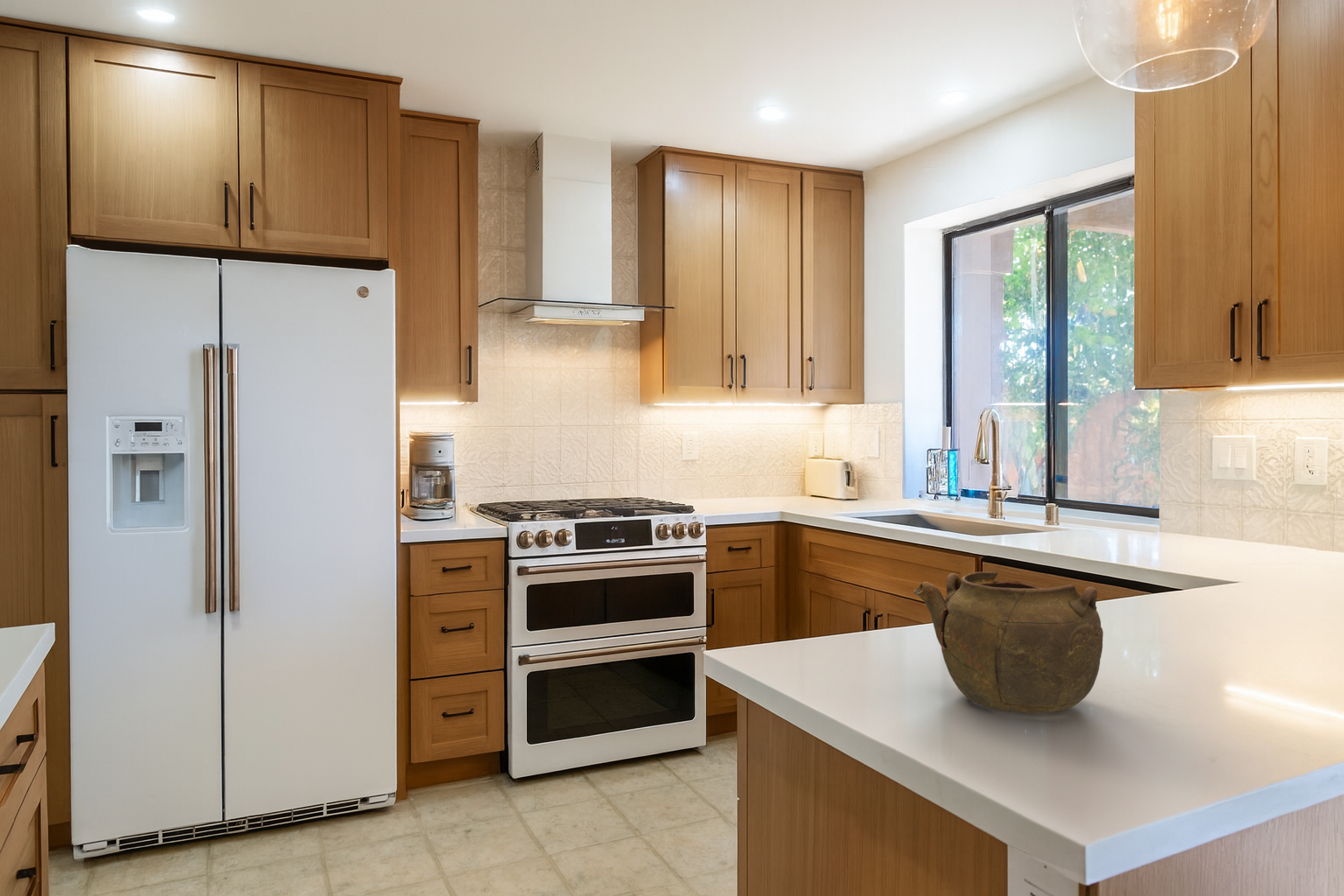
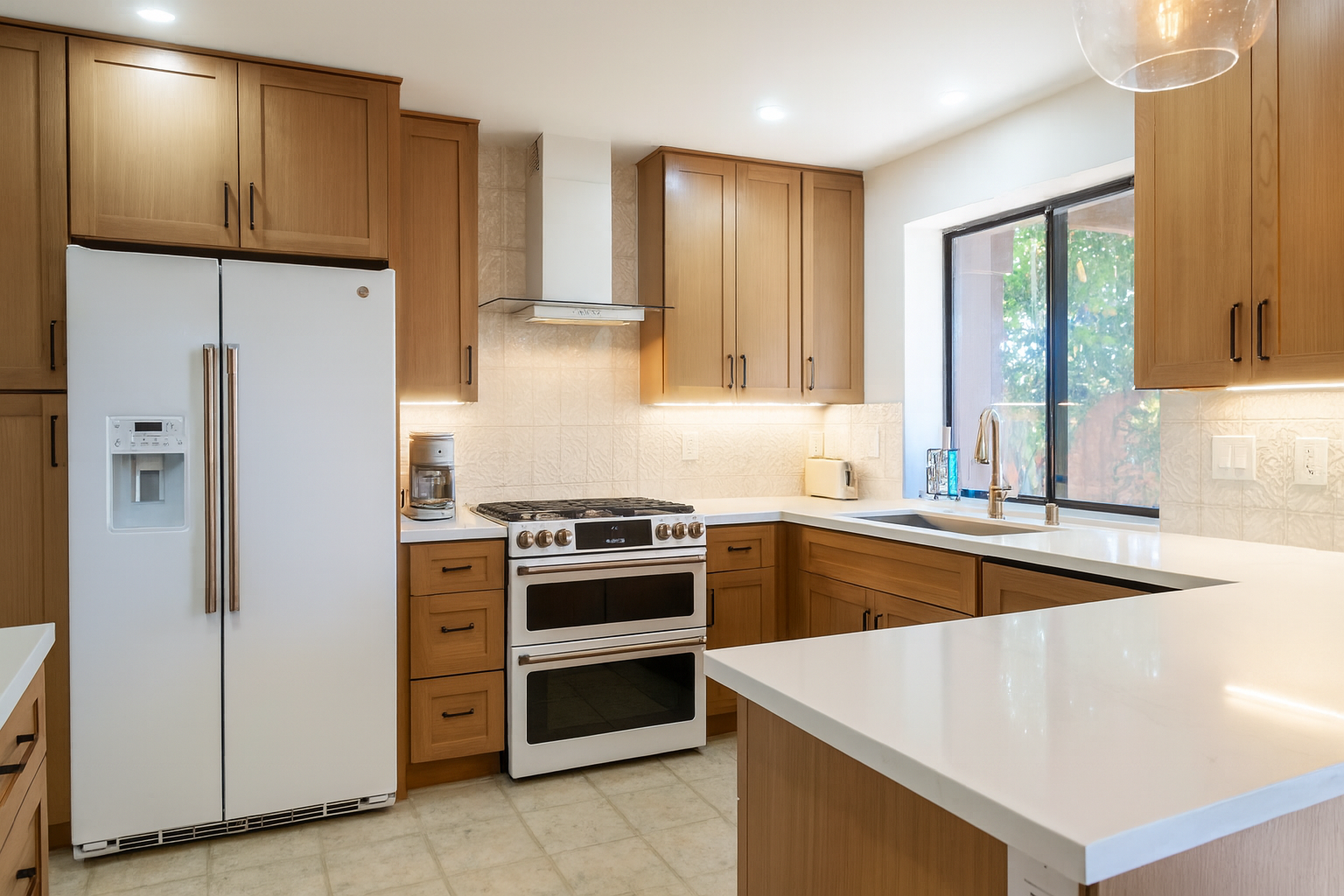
- teapot (1003, 635)
